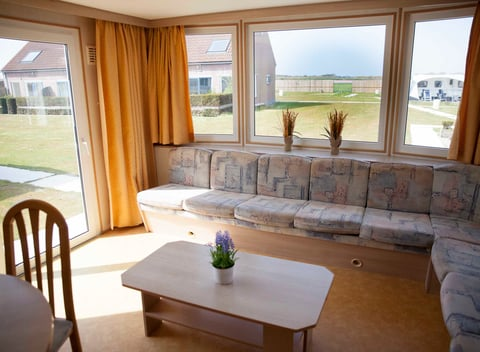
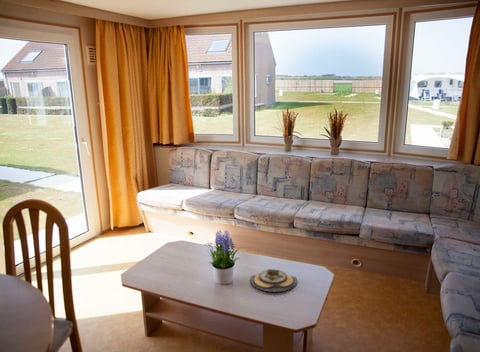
+ plate (273, 274)
